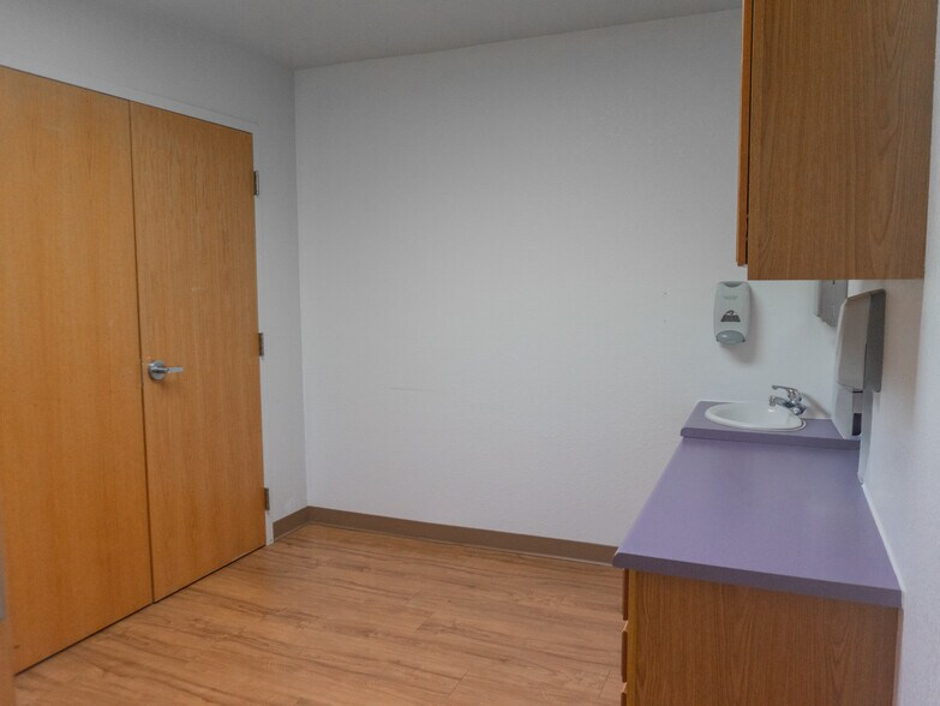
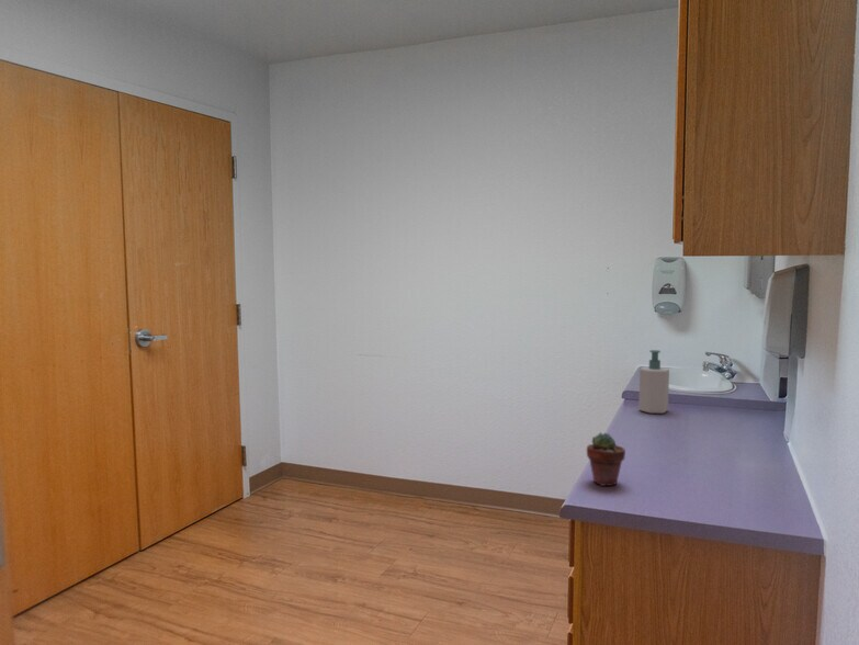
+ potted succulent (606, 457)
+ soap bottle (654, 380)
